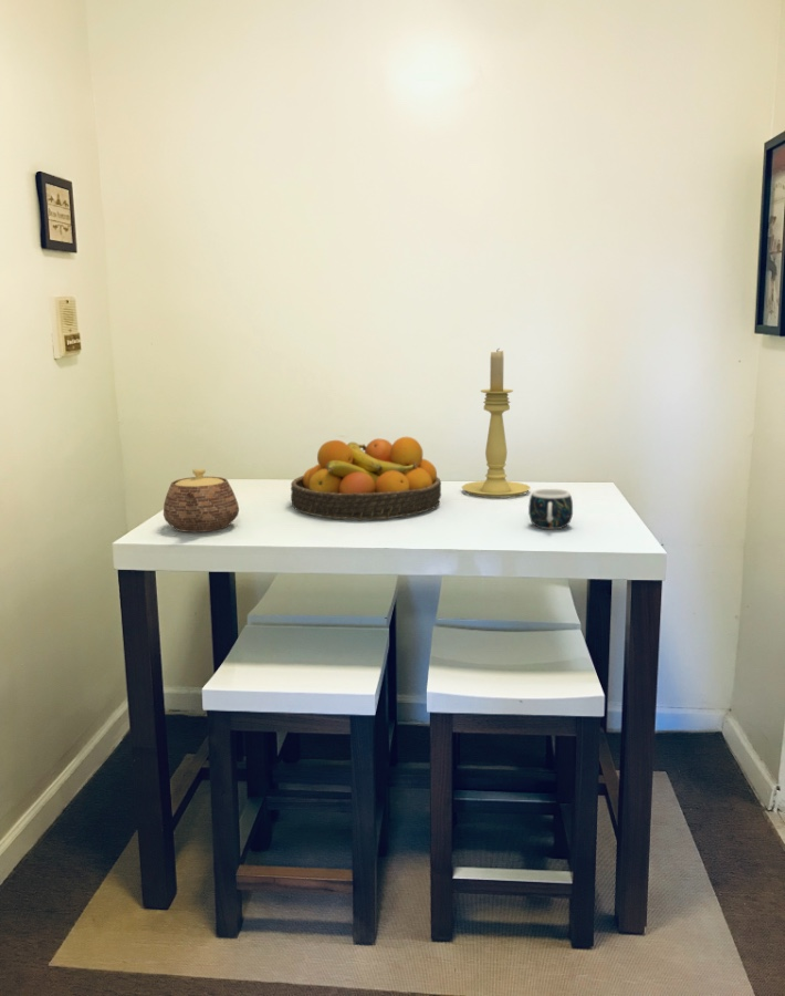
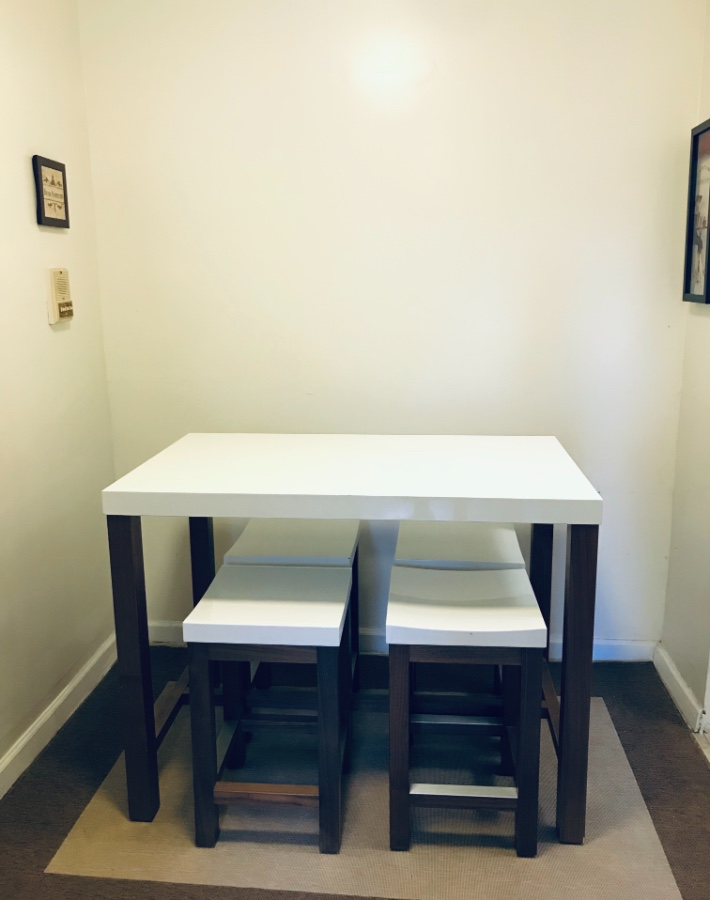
- candle holder (496, 421)
- teapot (199, 499)
- fruit bowl (365, 470)
- mug (550, 510)
